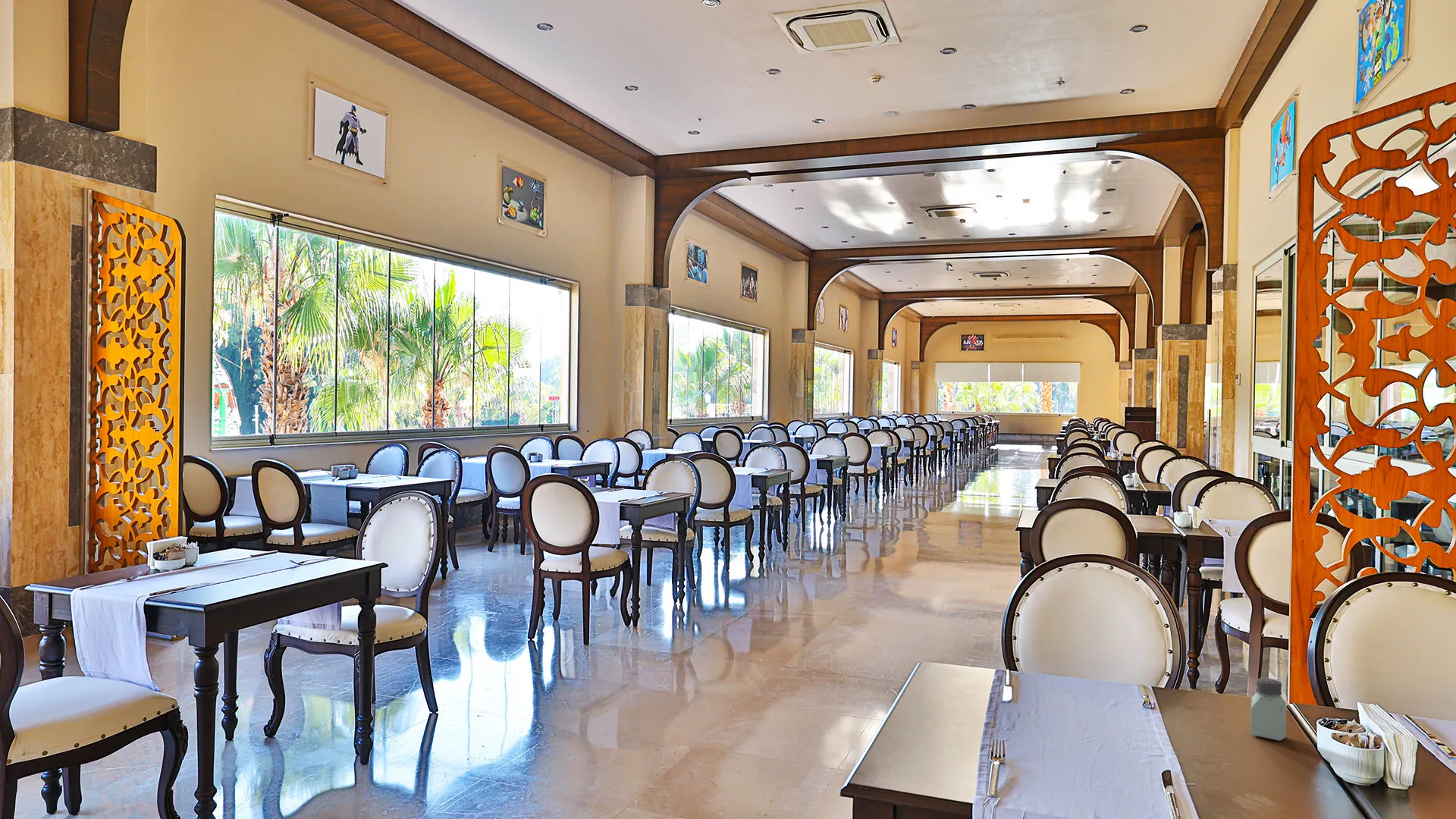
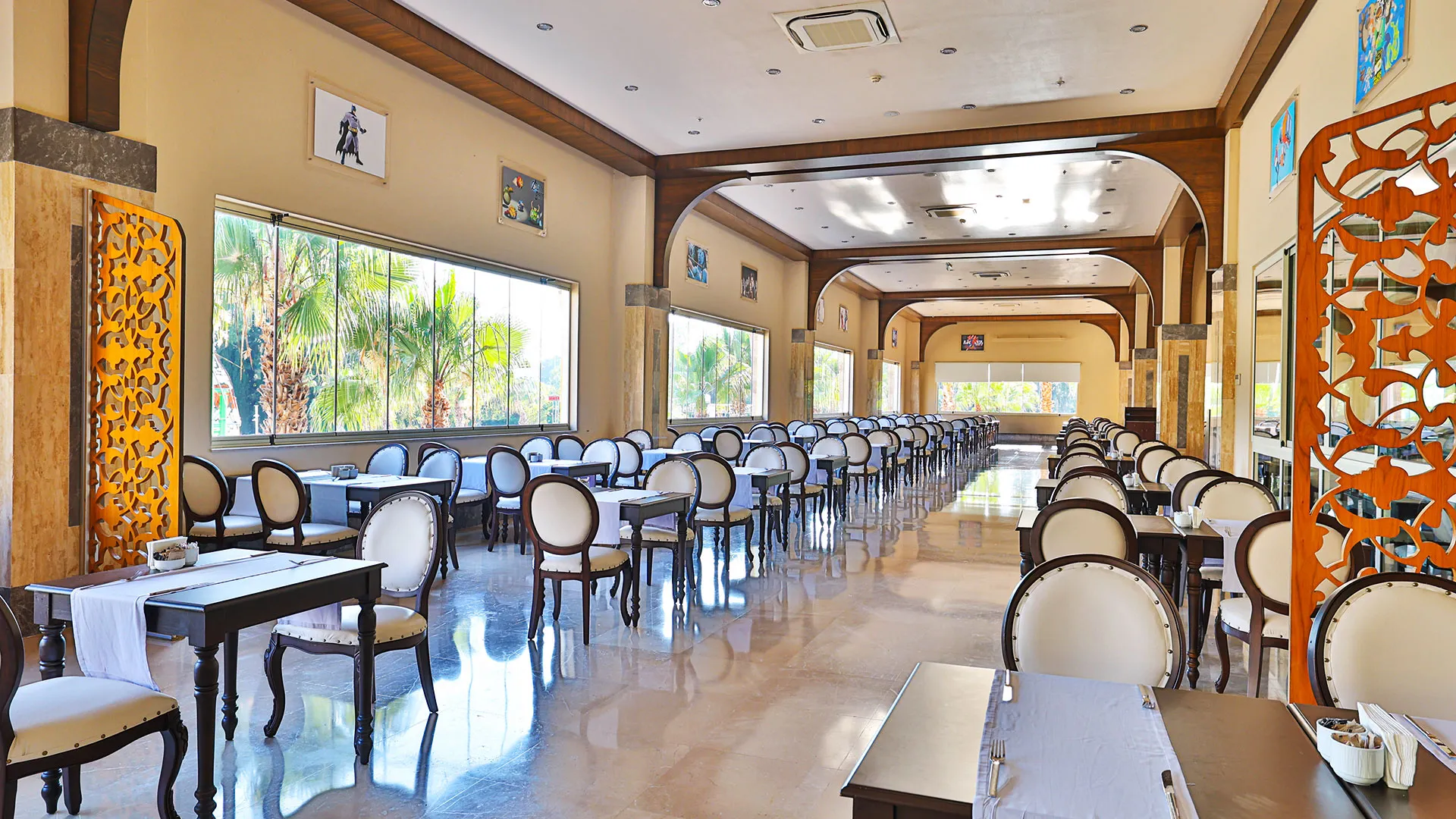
- saltshaker (1268, 708)
